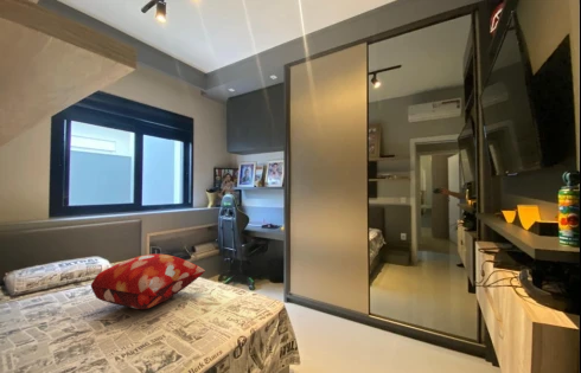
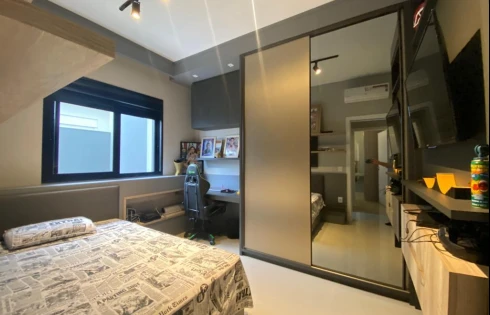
- decorative pillow (152, 277)
